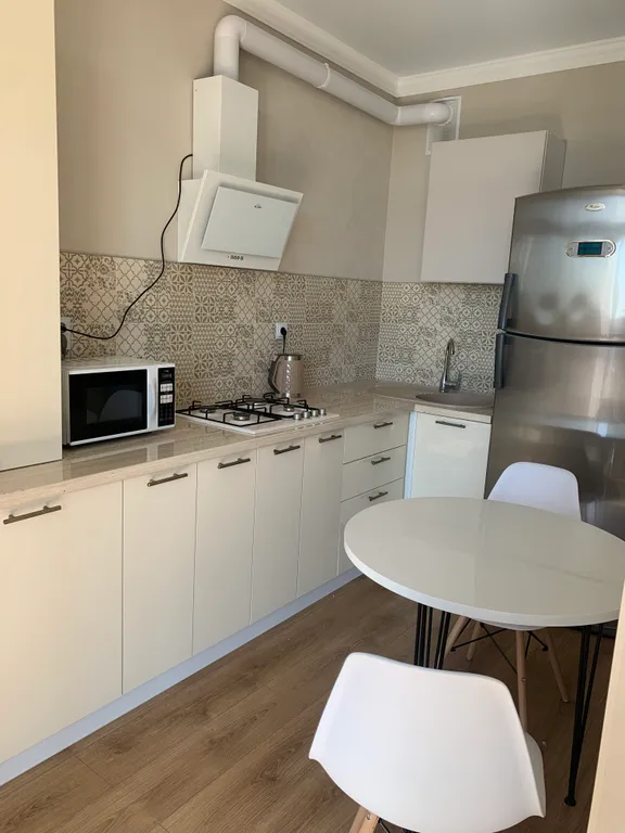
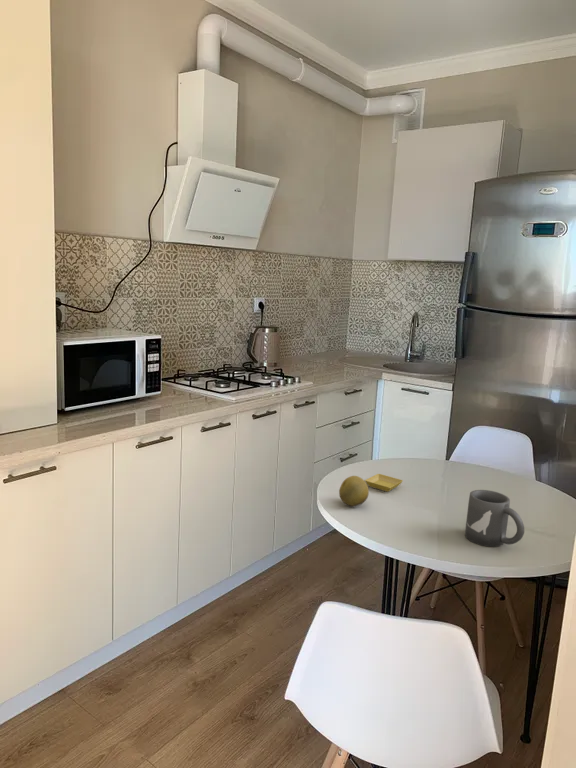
+ saucer (383, 483)
+ fruit (353, 490)
+ mug (493, 519)
